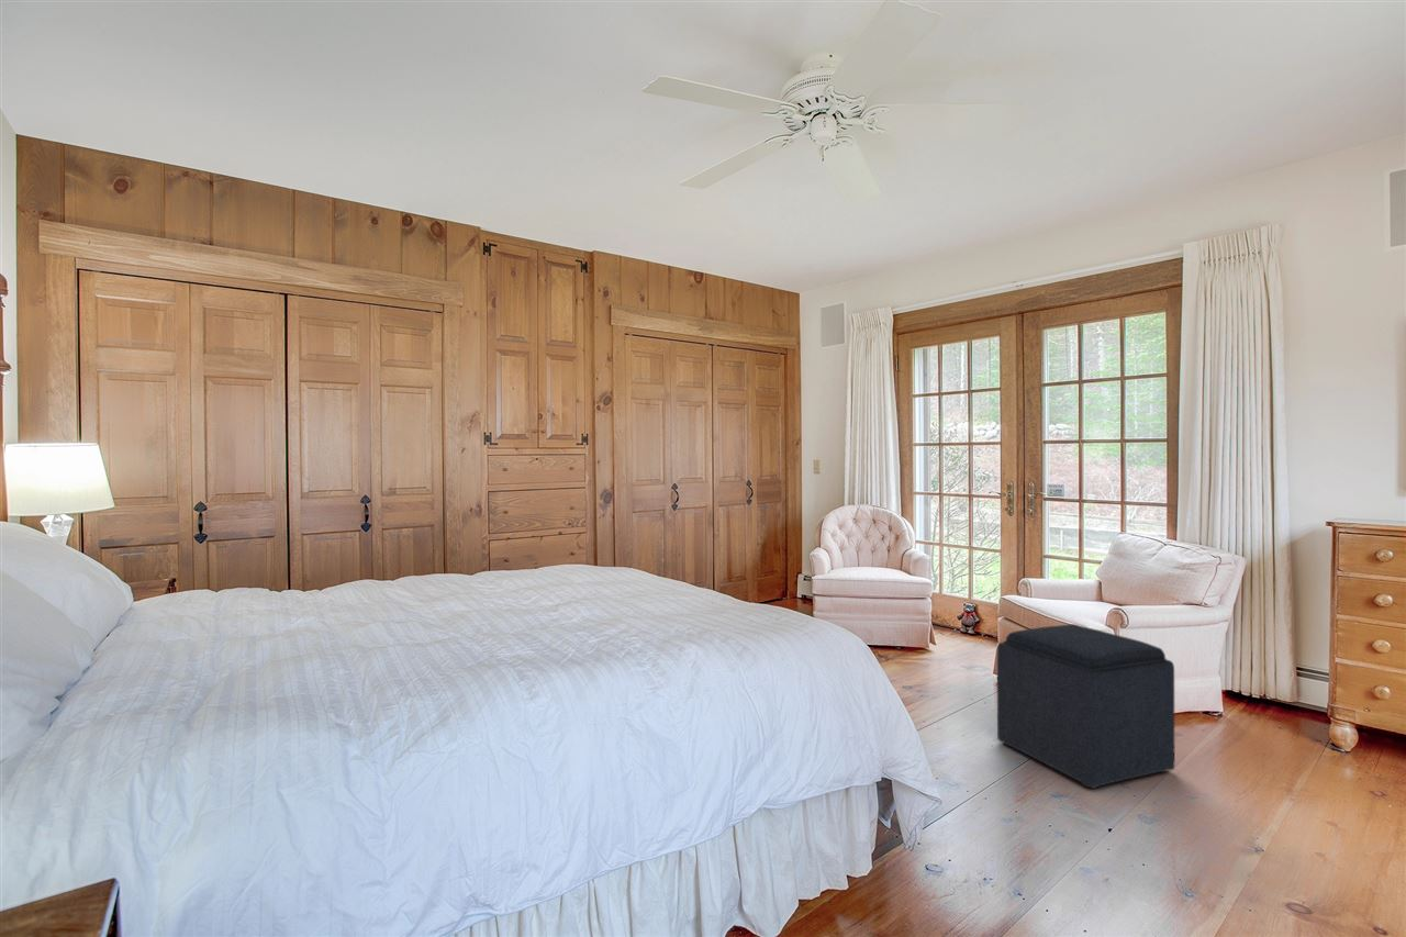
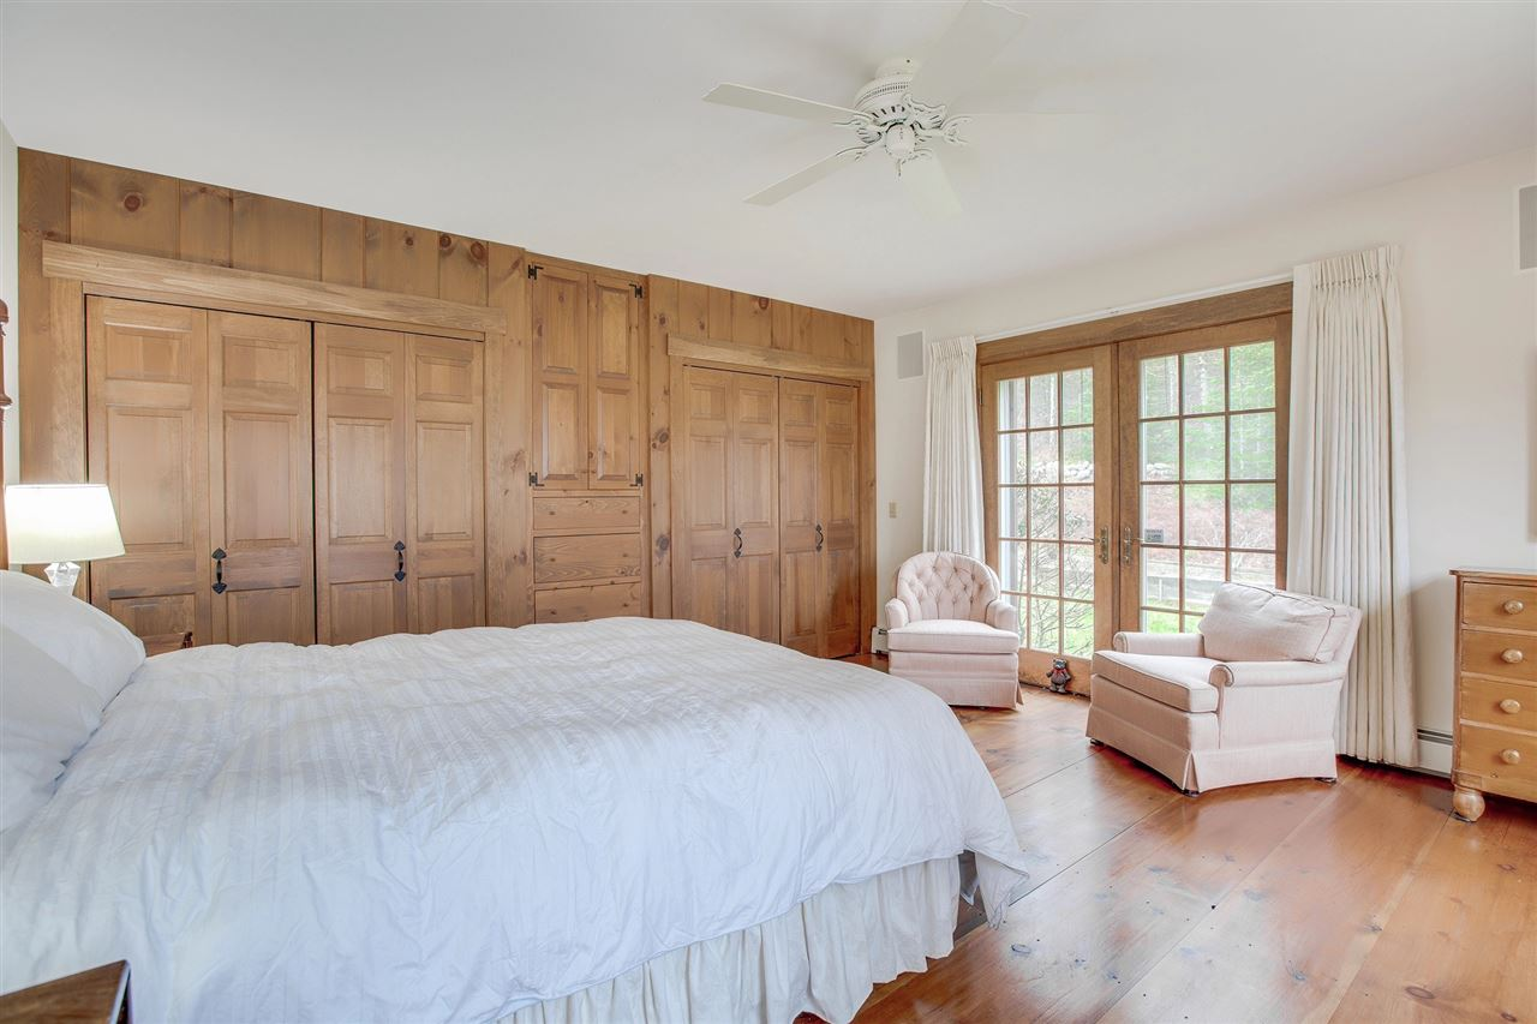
- ottoman (1081, 695)
